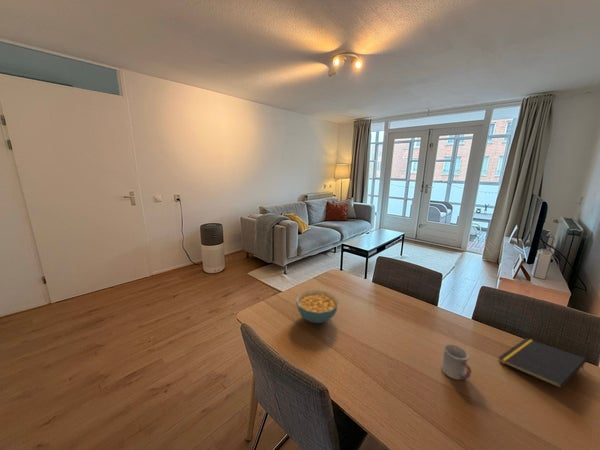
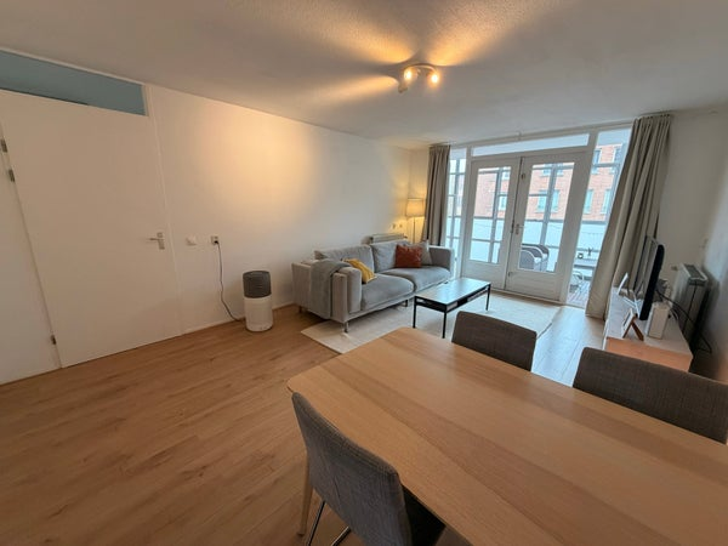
- cup (457, 365)
- notepad (541, 359)
- cereal bowl (316, 309)
